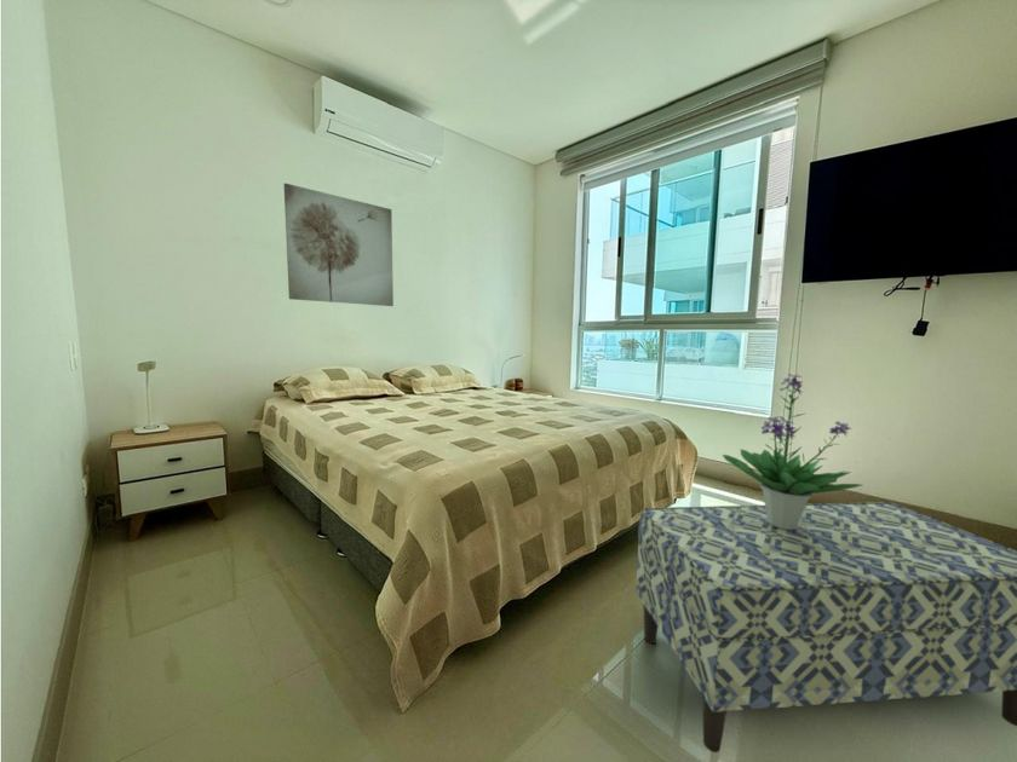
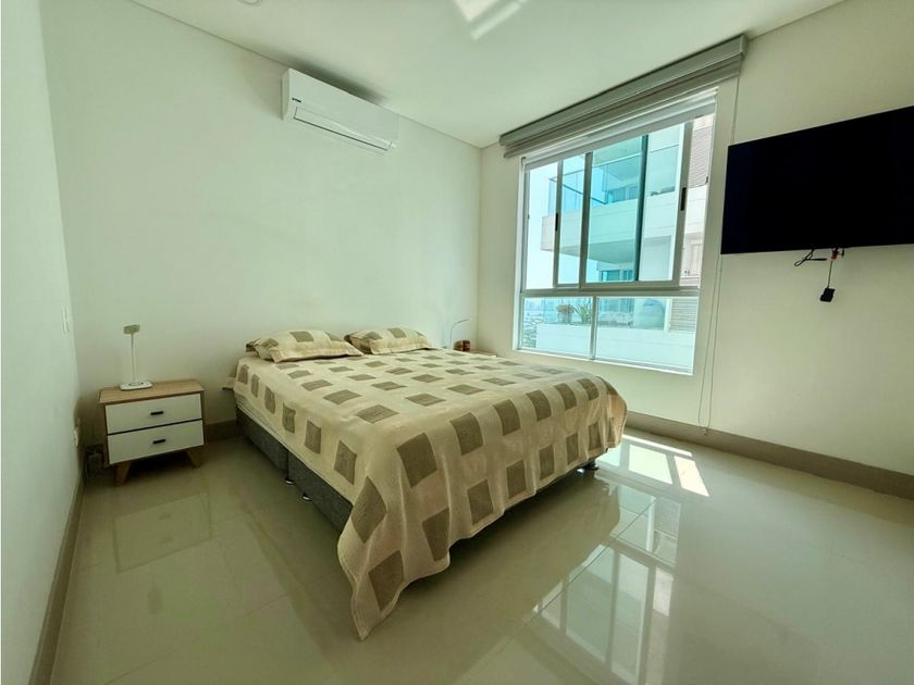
- potted plant (786, 450)
- bench (817, 606)
- wall art (344, 250)
